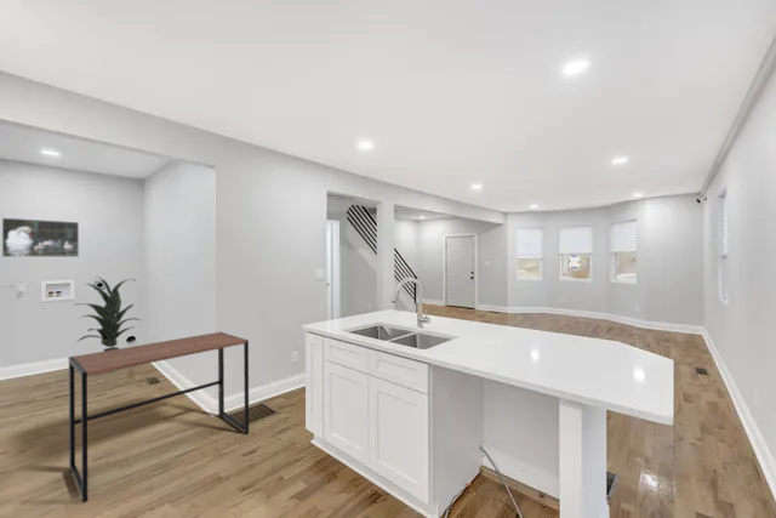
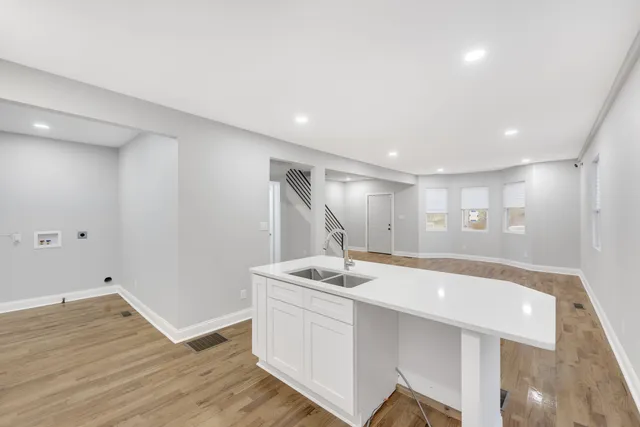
- indoor plant (105, 321)
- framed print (42, 238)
- desk (166, 398)
